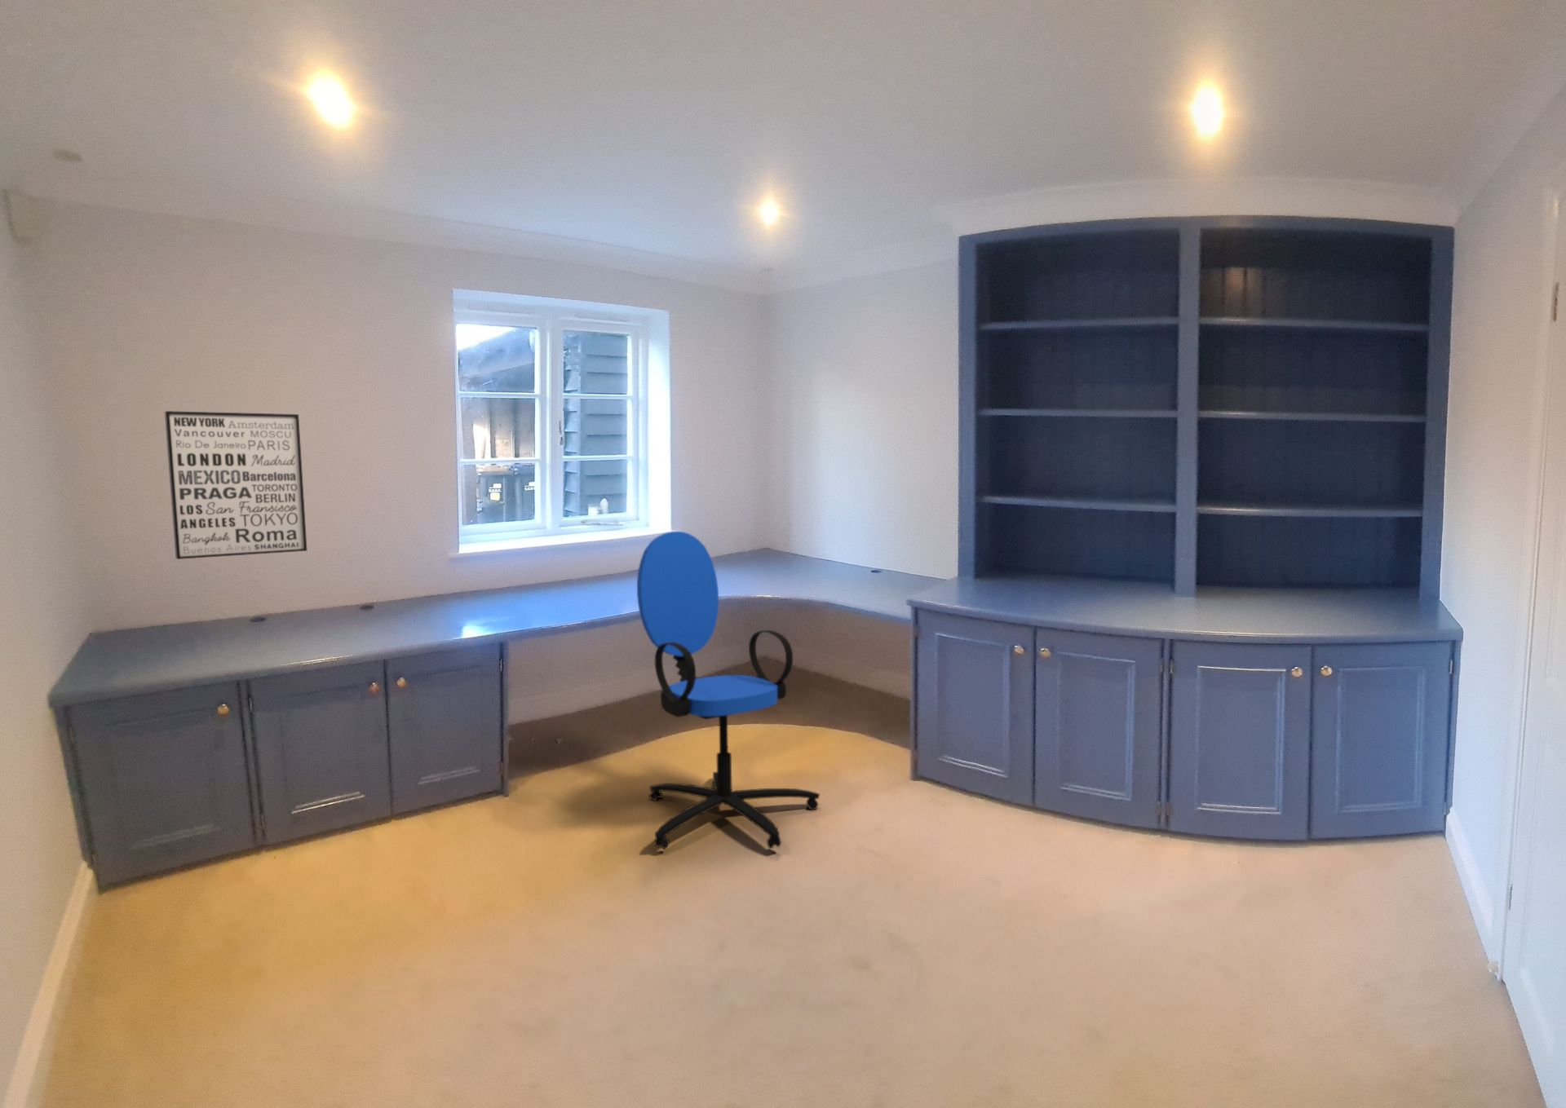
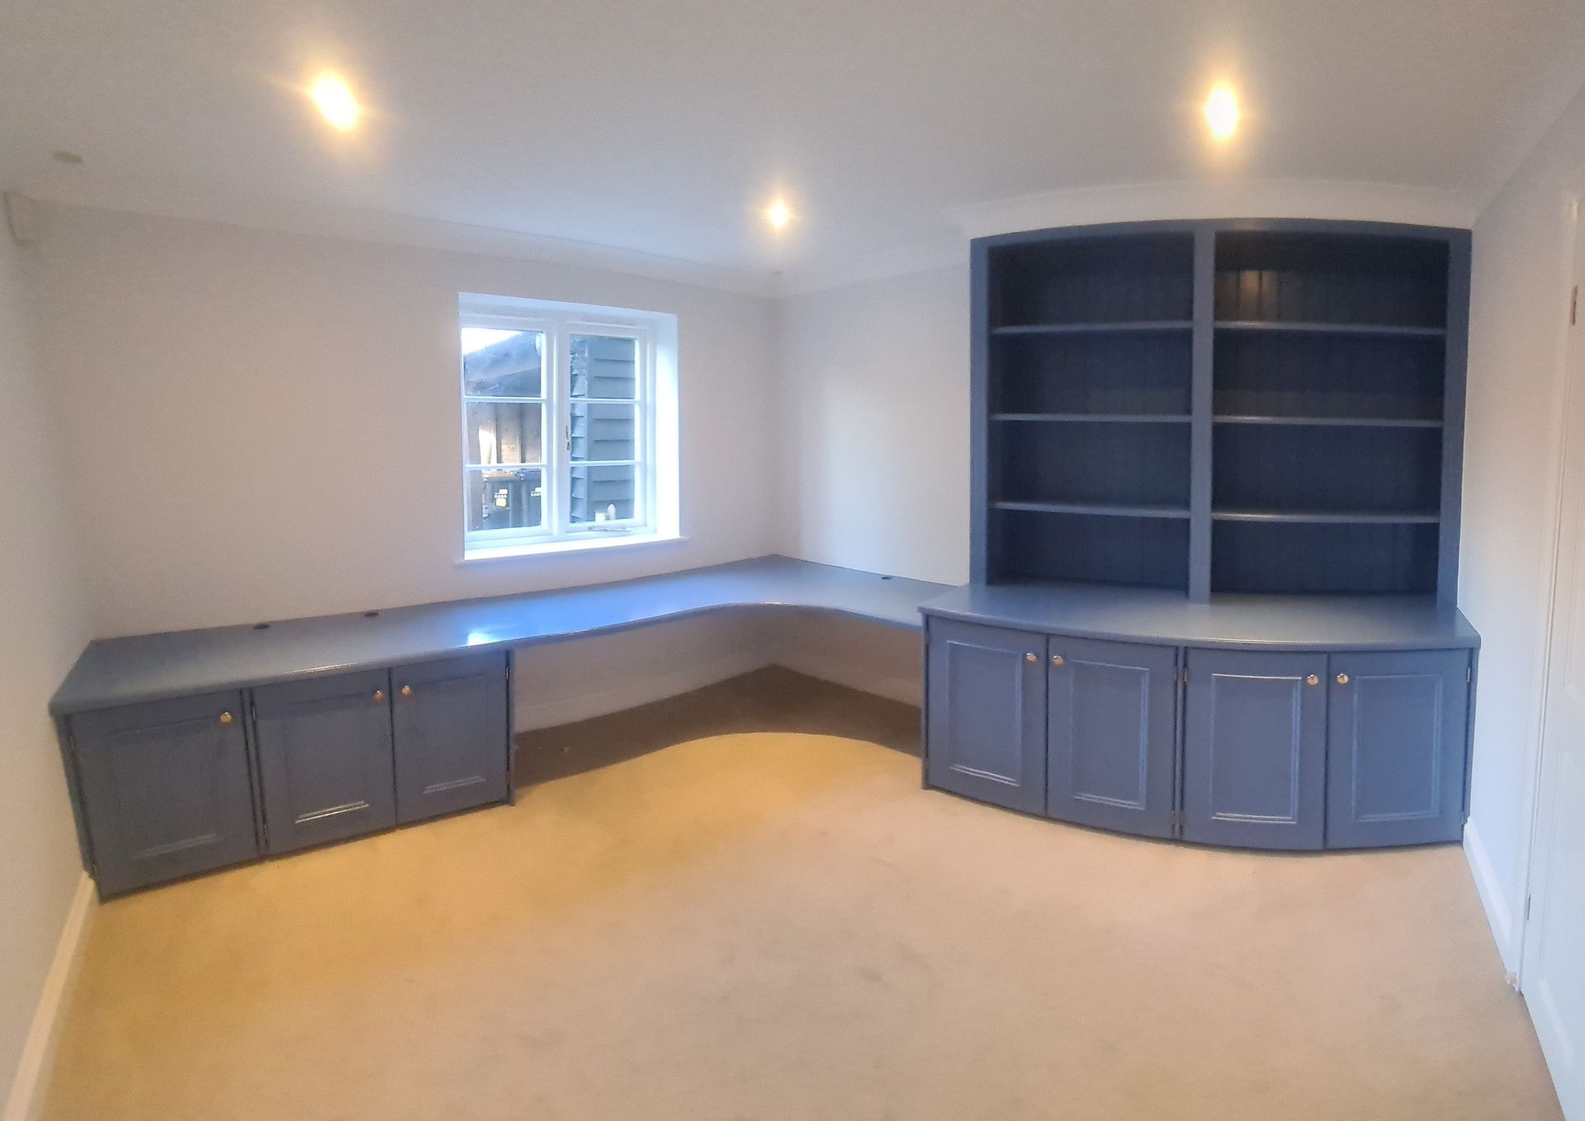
- office chair (721, 679)
- wall art (239, 484)
